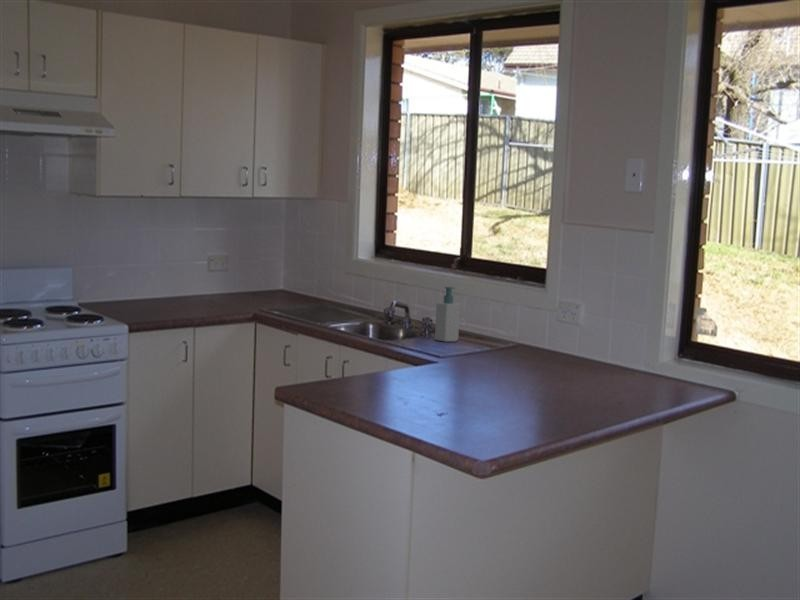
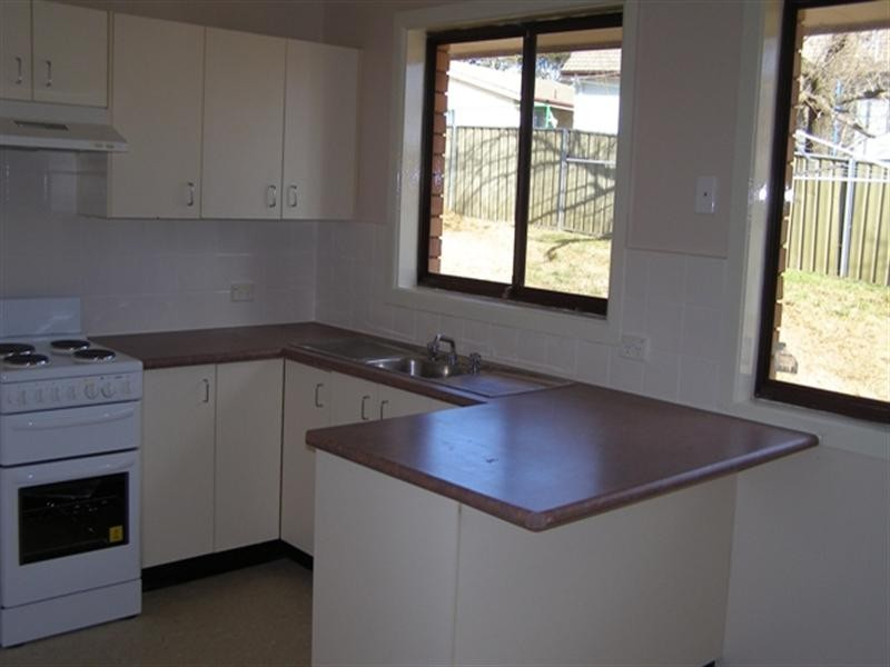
- soap bottle (447, 313)
